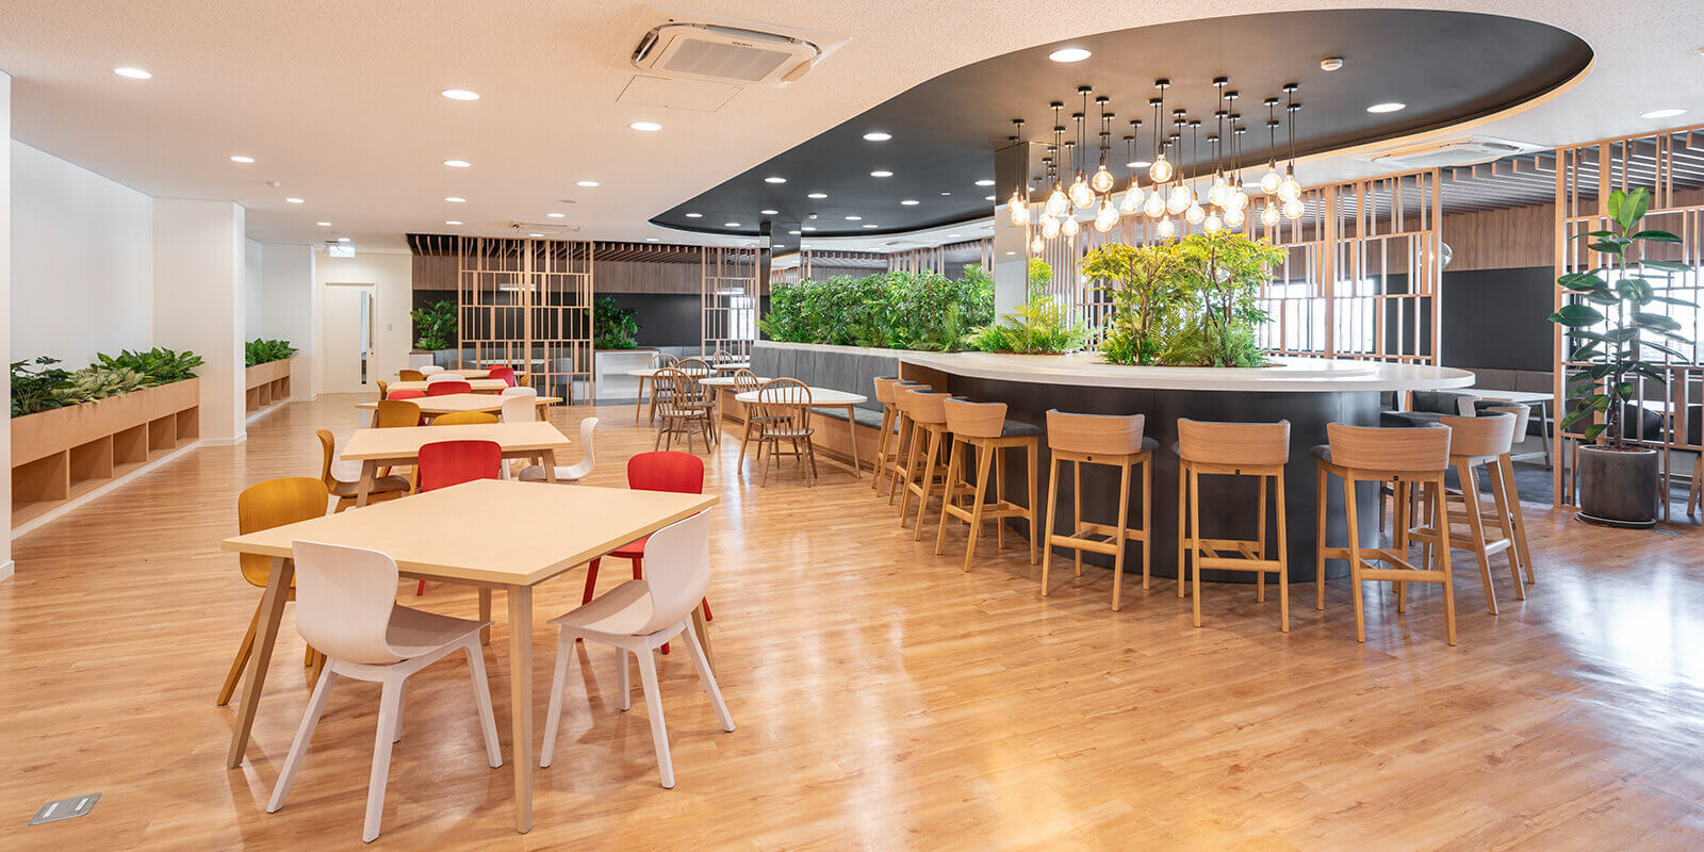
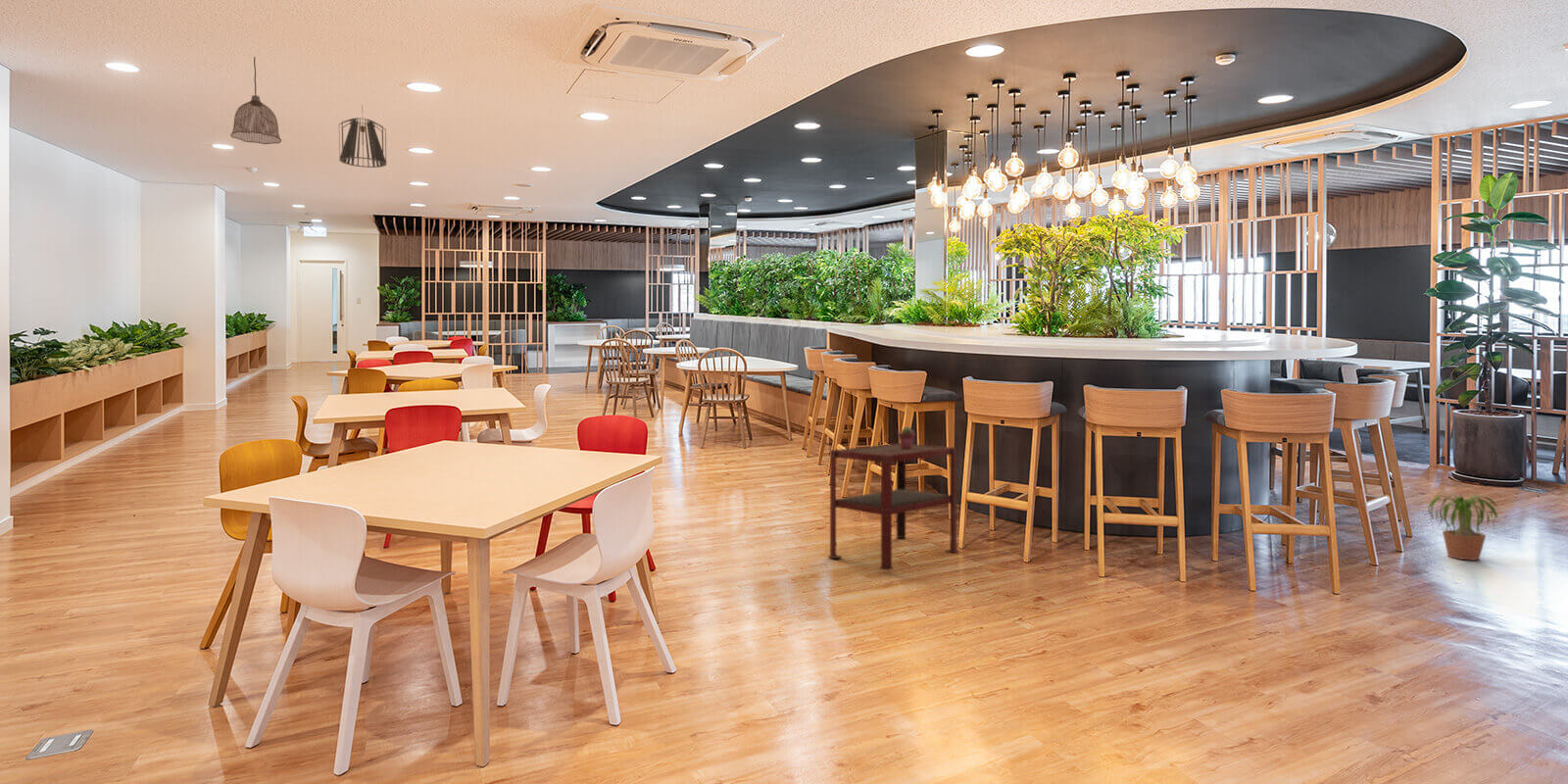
+ potted succulent (906, 436)
+ side table (894, 501)
+ pendant light (363, 133)
+ pendant lamp (255, 97)
+ potted plant (1458, 527)
